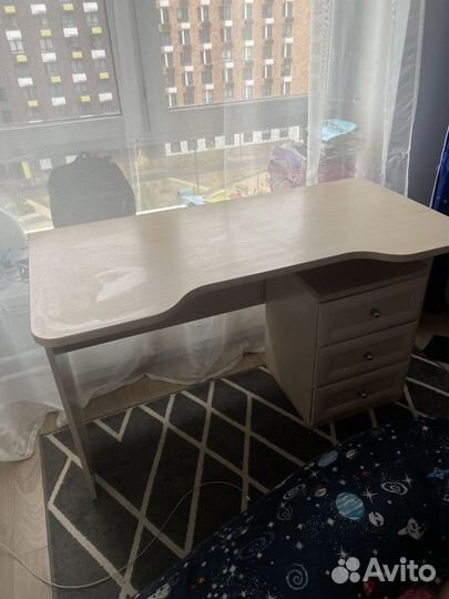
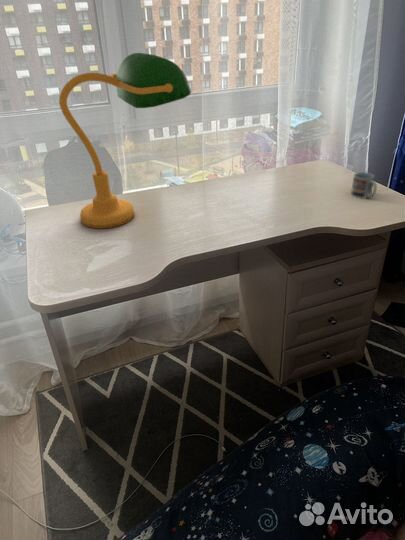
+ cup (365, 186)
+ desk lamp (97, 155)
